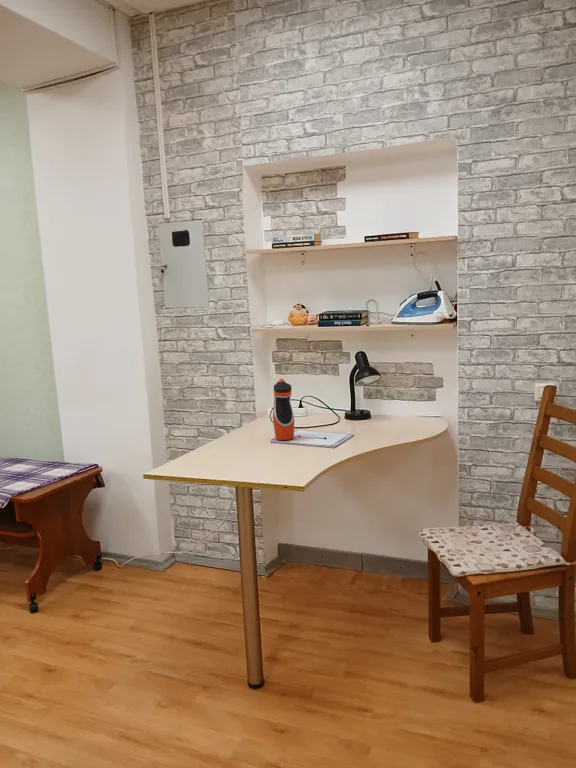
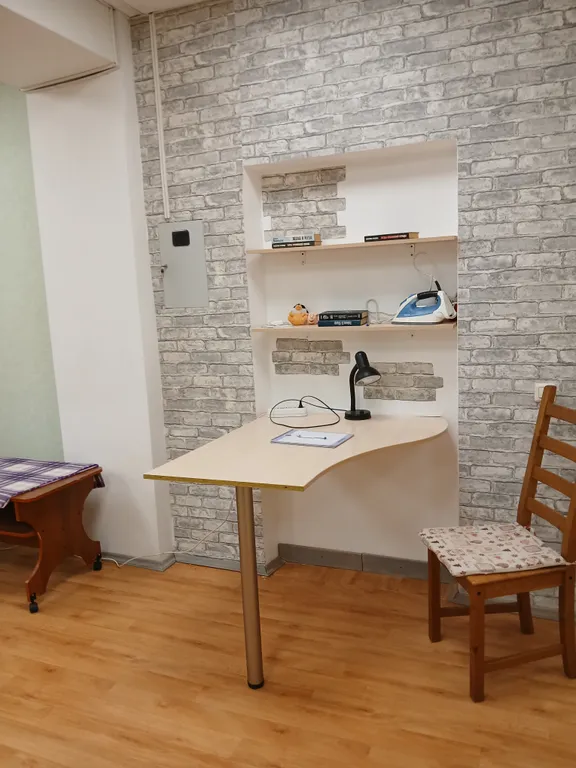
- water bottle (283, 408)
